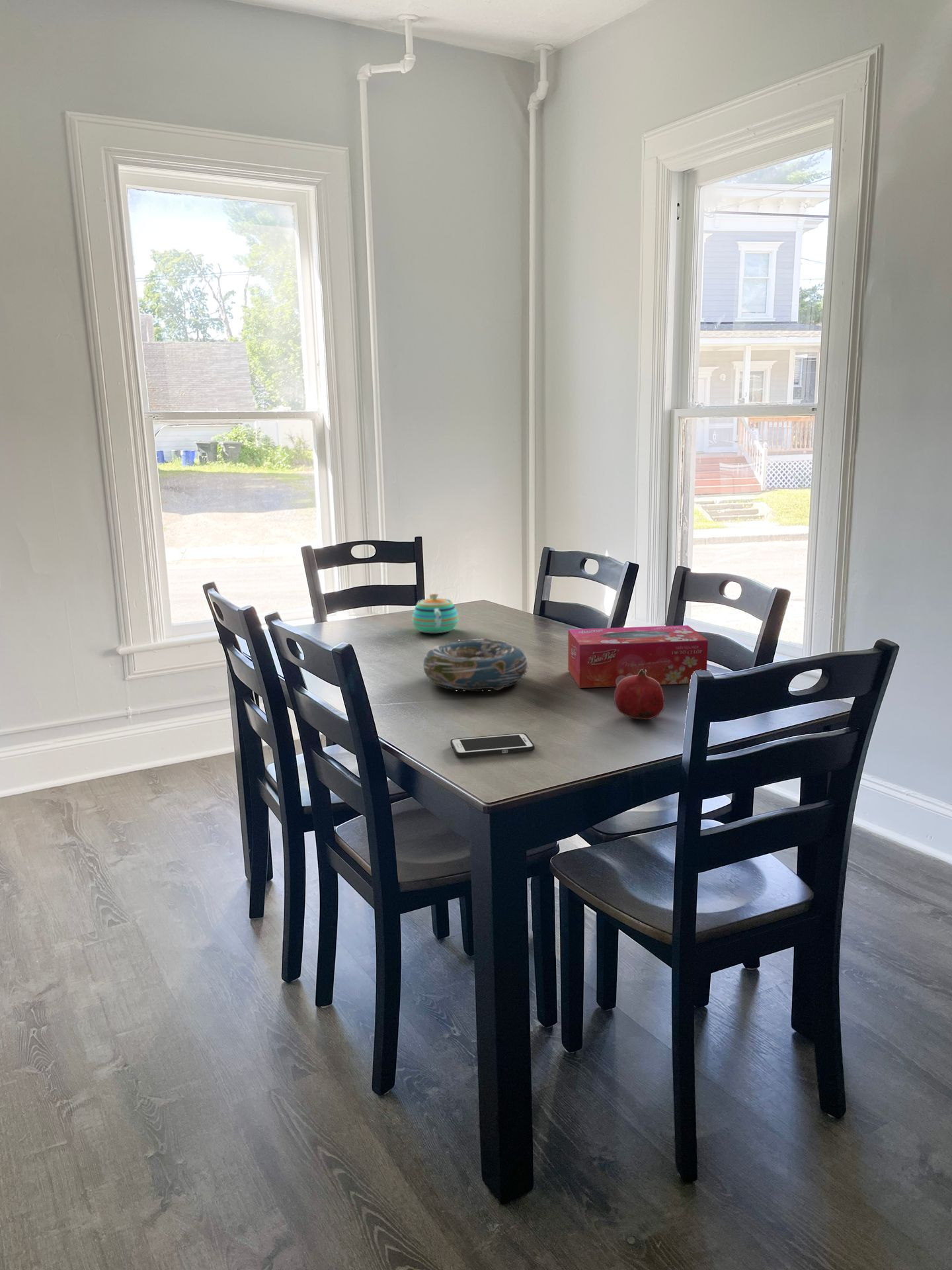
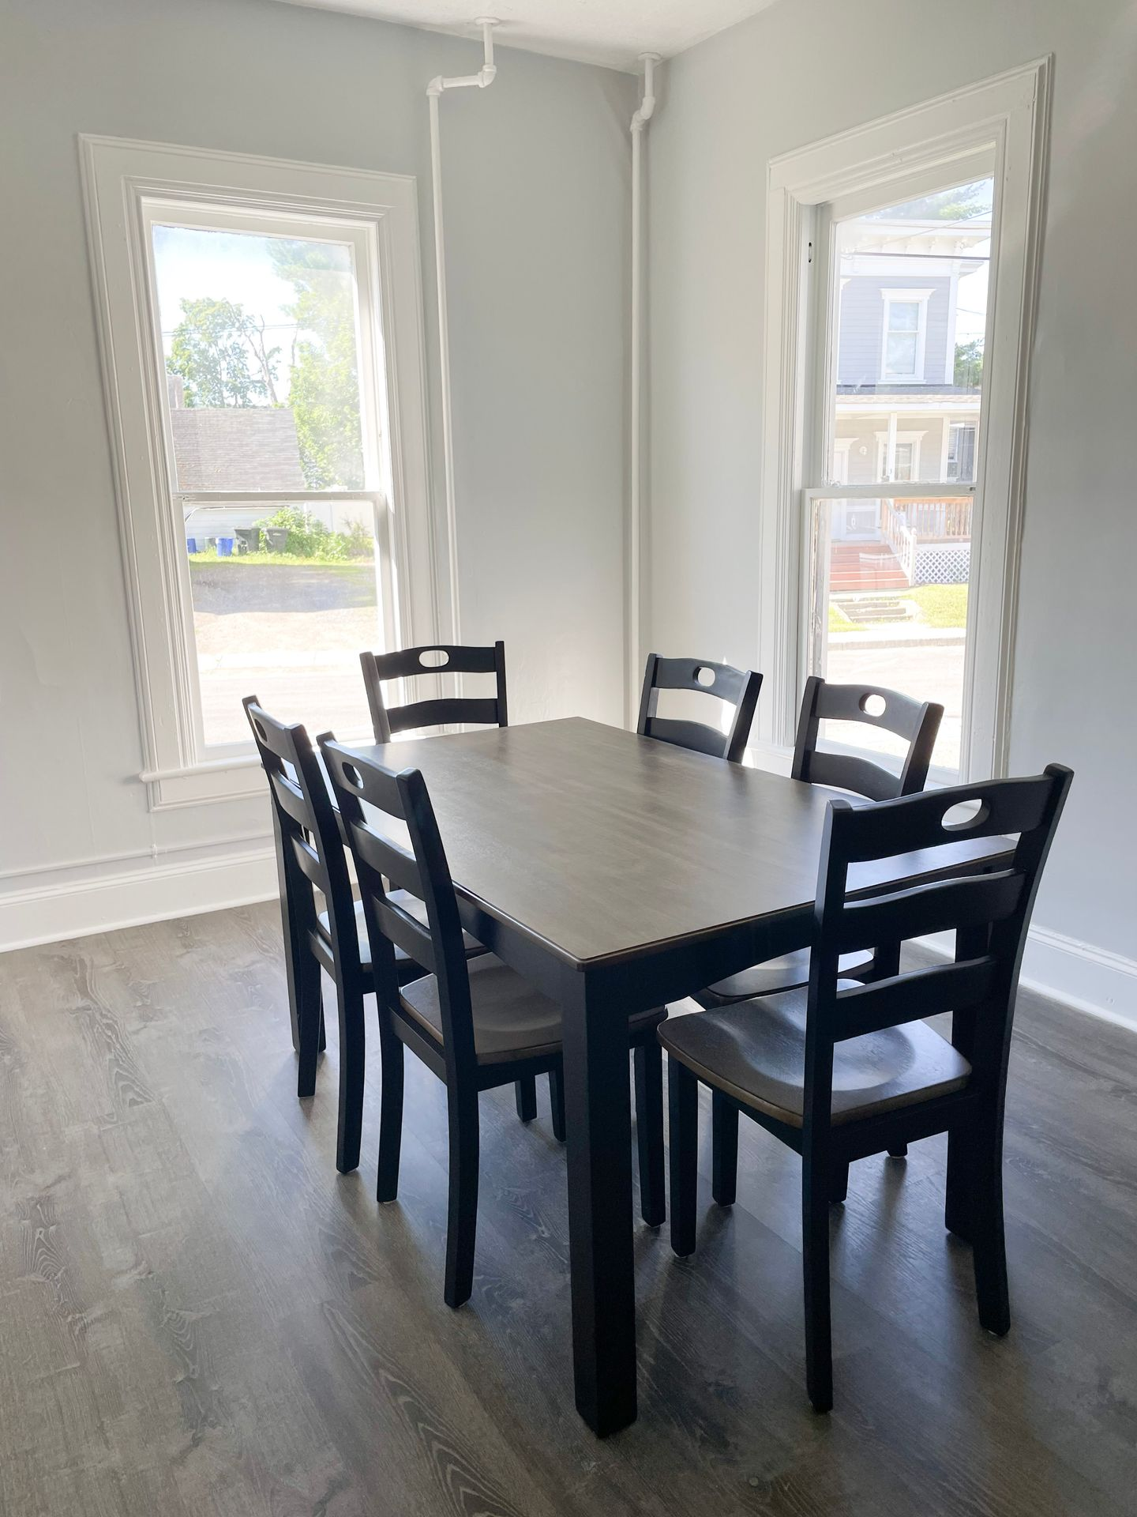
- tissue box (635, 655)
- teapot (434, 611)
- decorative bowl (475, 664)
- fruit (639, 693)
- cell phone (492, 745)
